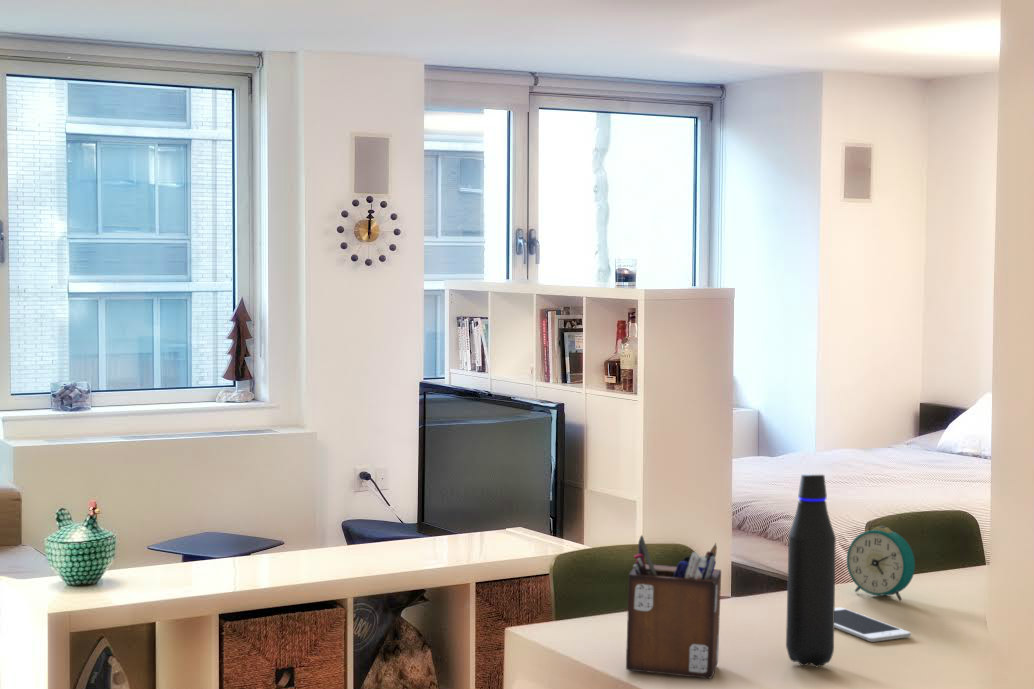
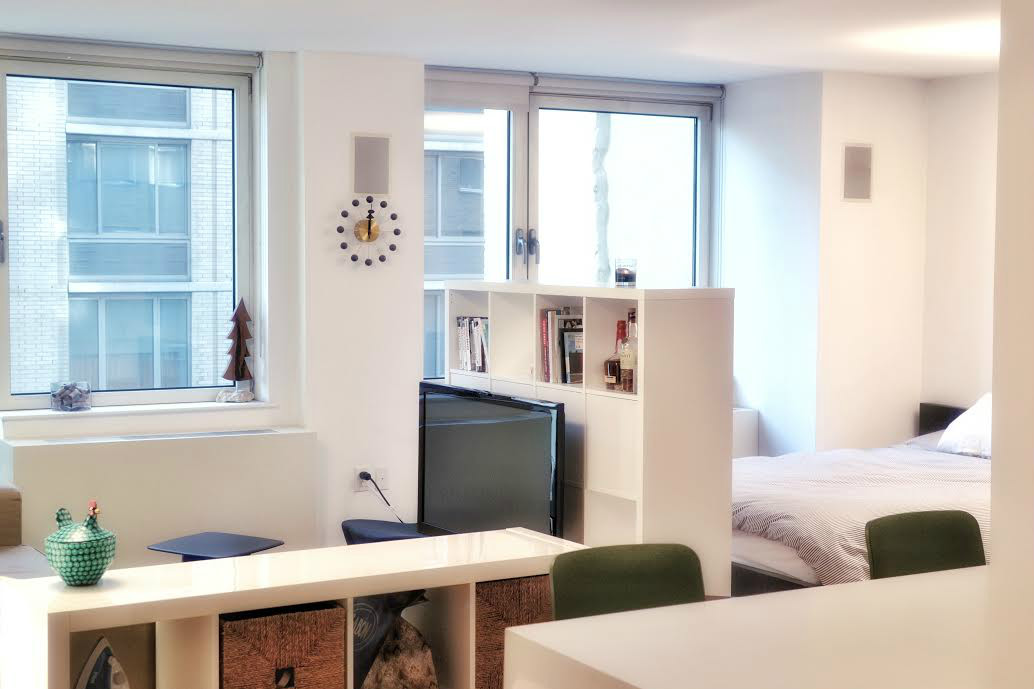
- alarm clock (883, 560)
- cell phone (855, 623)
- desk organizer (674, 601)
- water bottle (811, 569)
